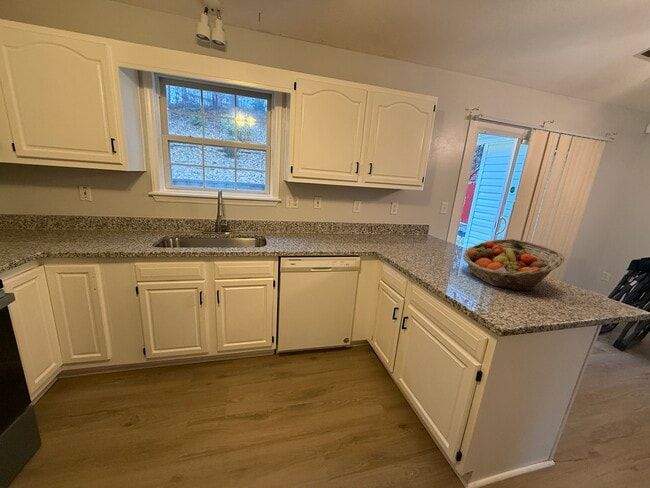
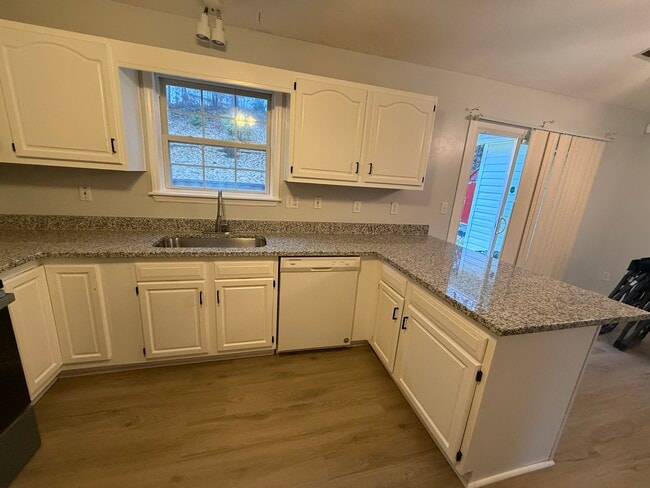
- fruit basket (507, 261)
